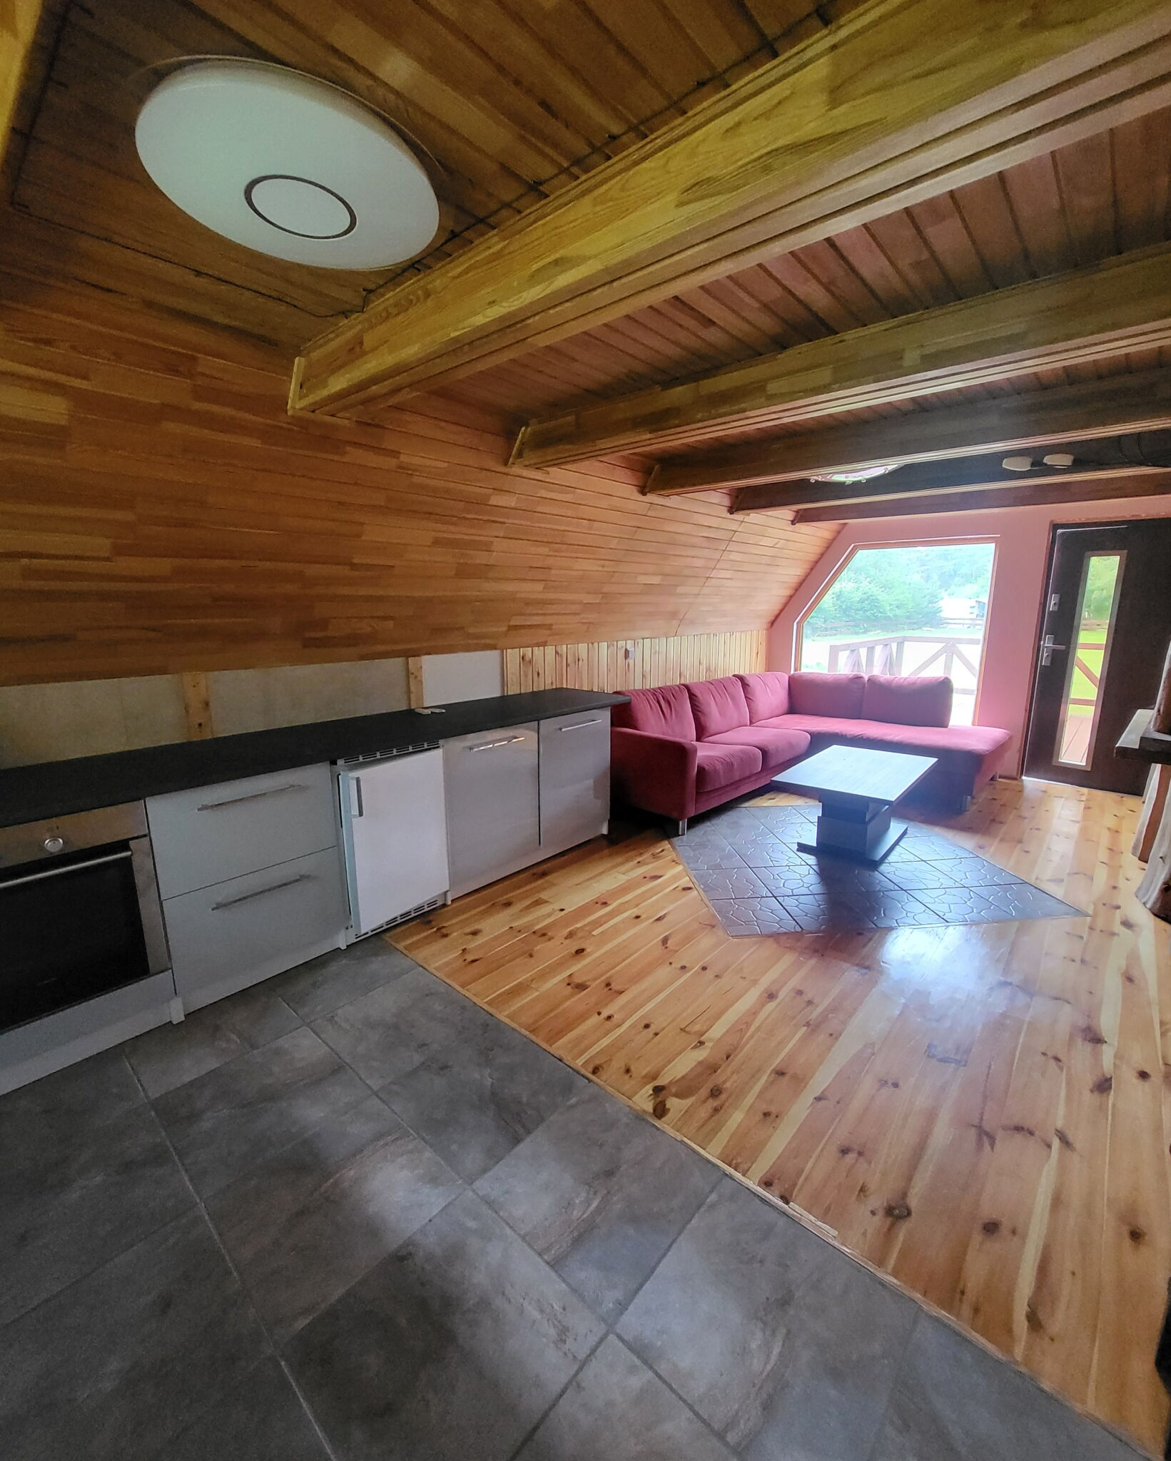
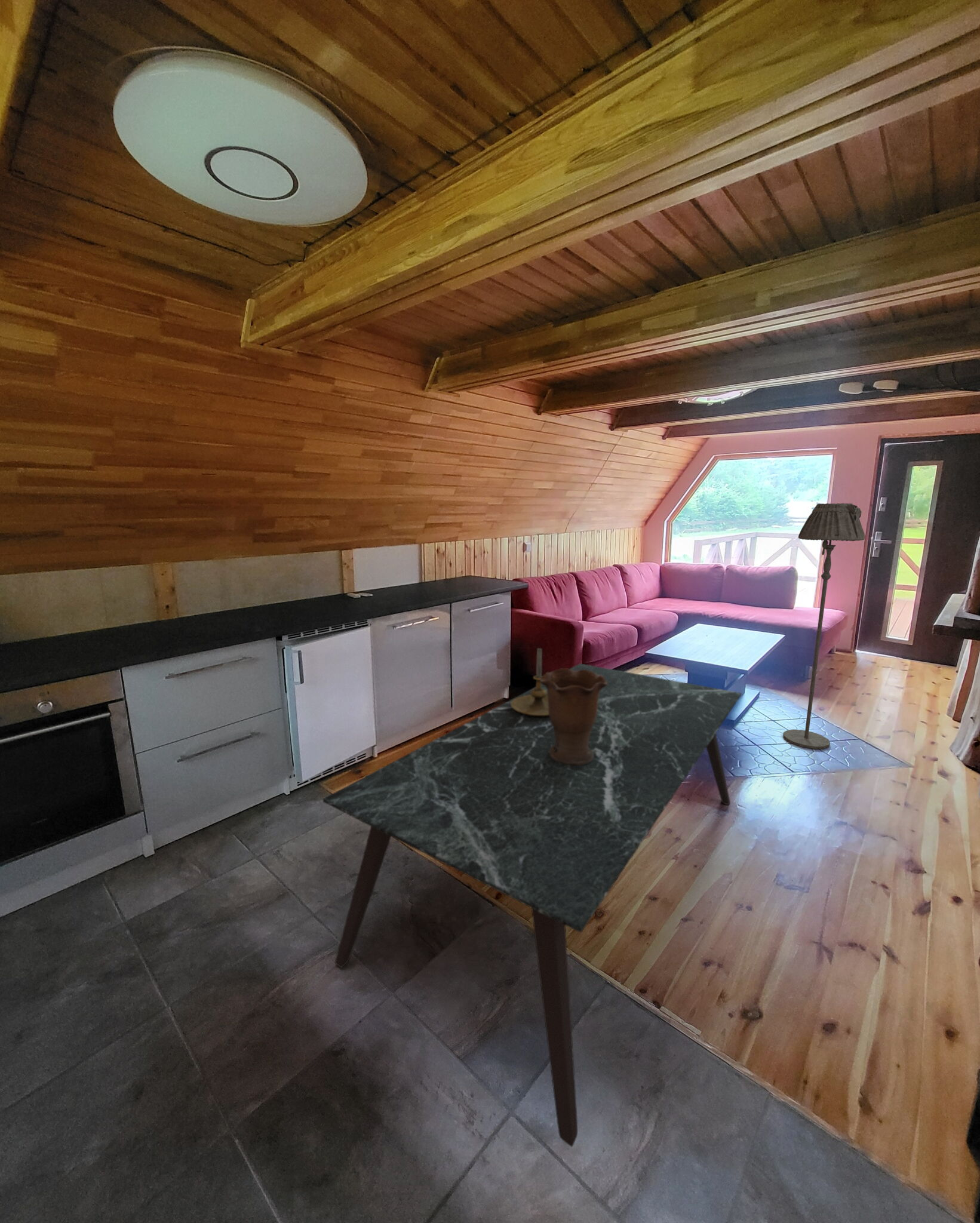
+ floor lamp (819, 626)
+ candle holder (539, 678)
+ dining table (577, 801)
+ vase (572, 715)
